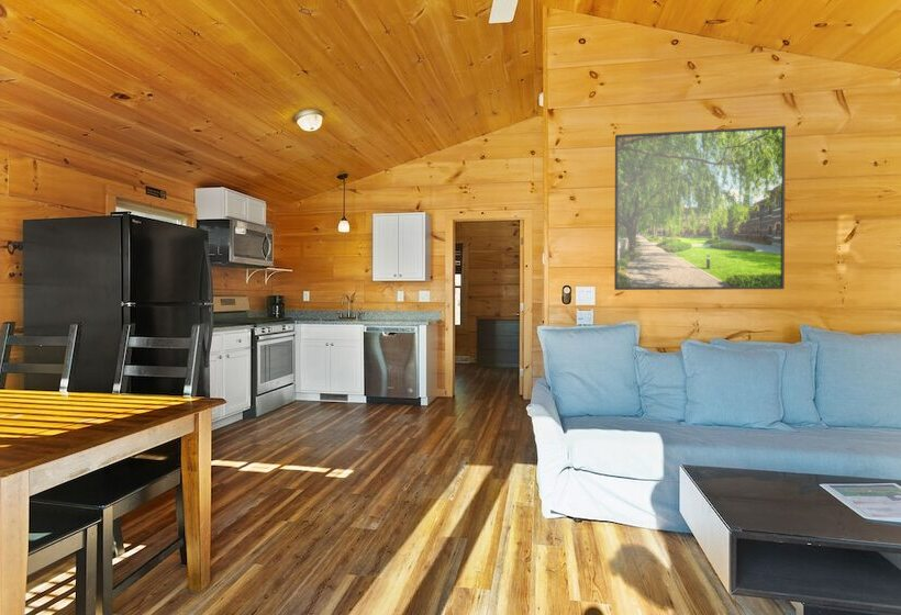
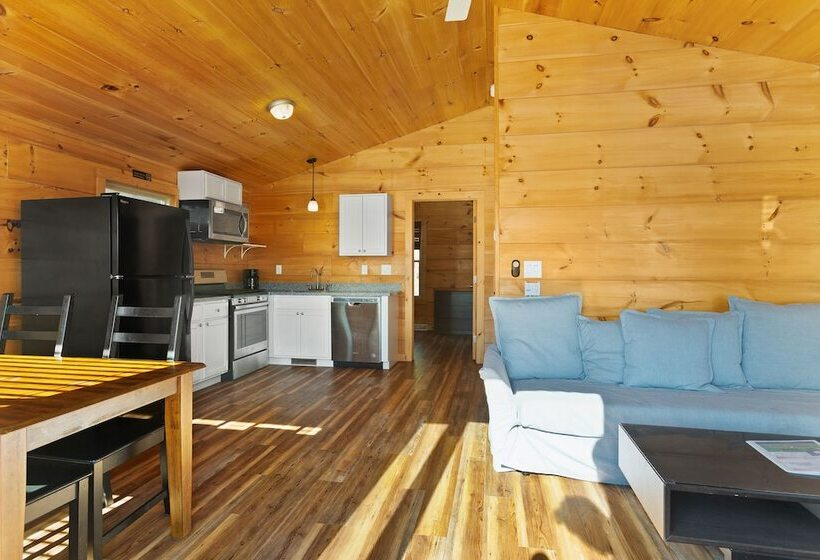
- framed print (697, 210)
